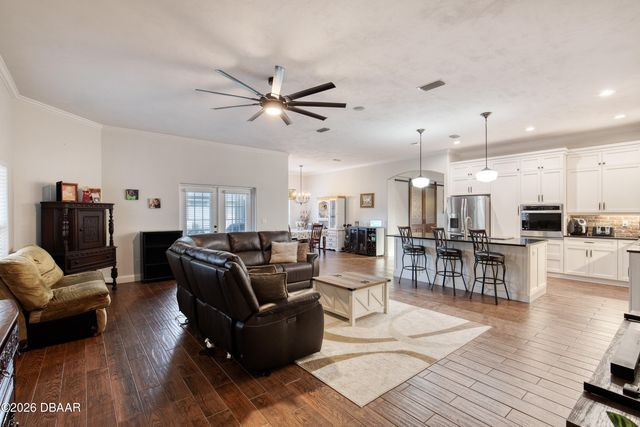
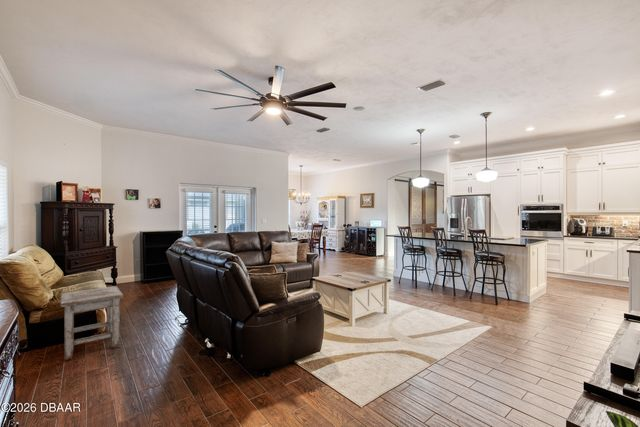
+ stool (93, 324)
